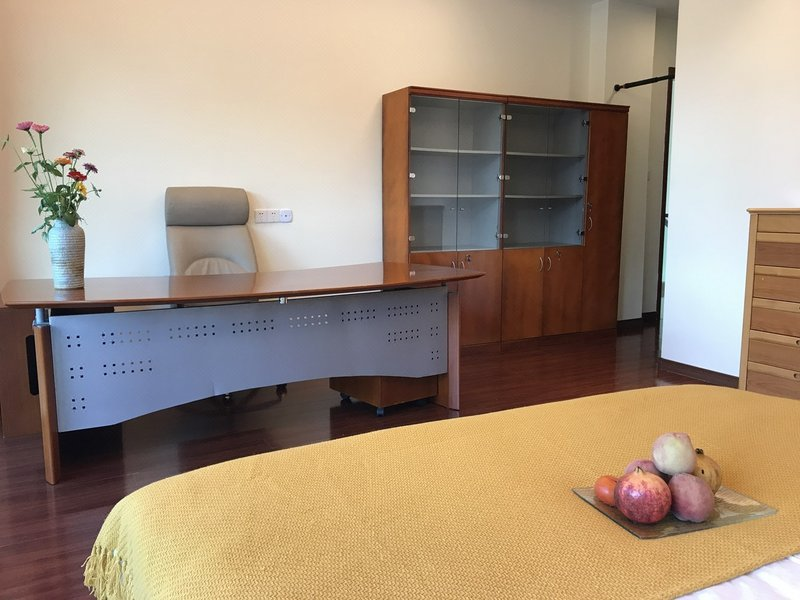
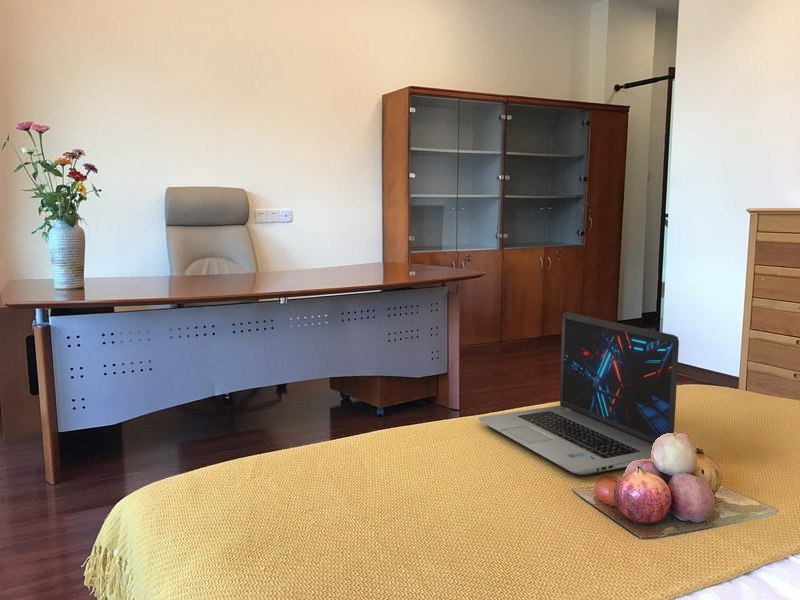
+ laptop (569, 384)
